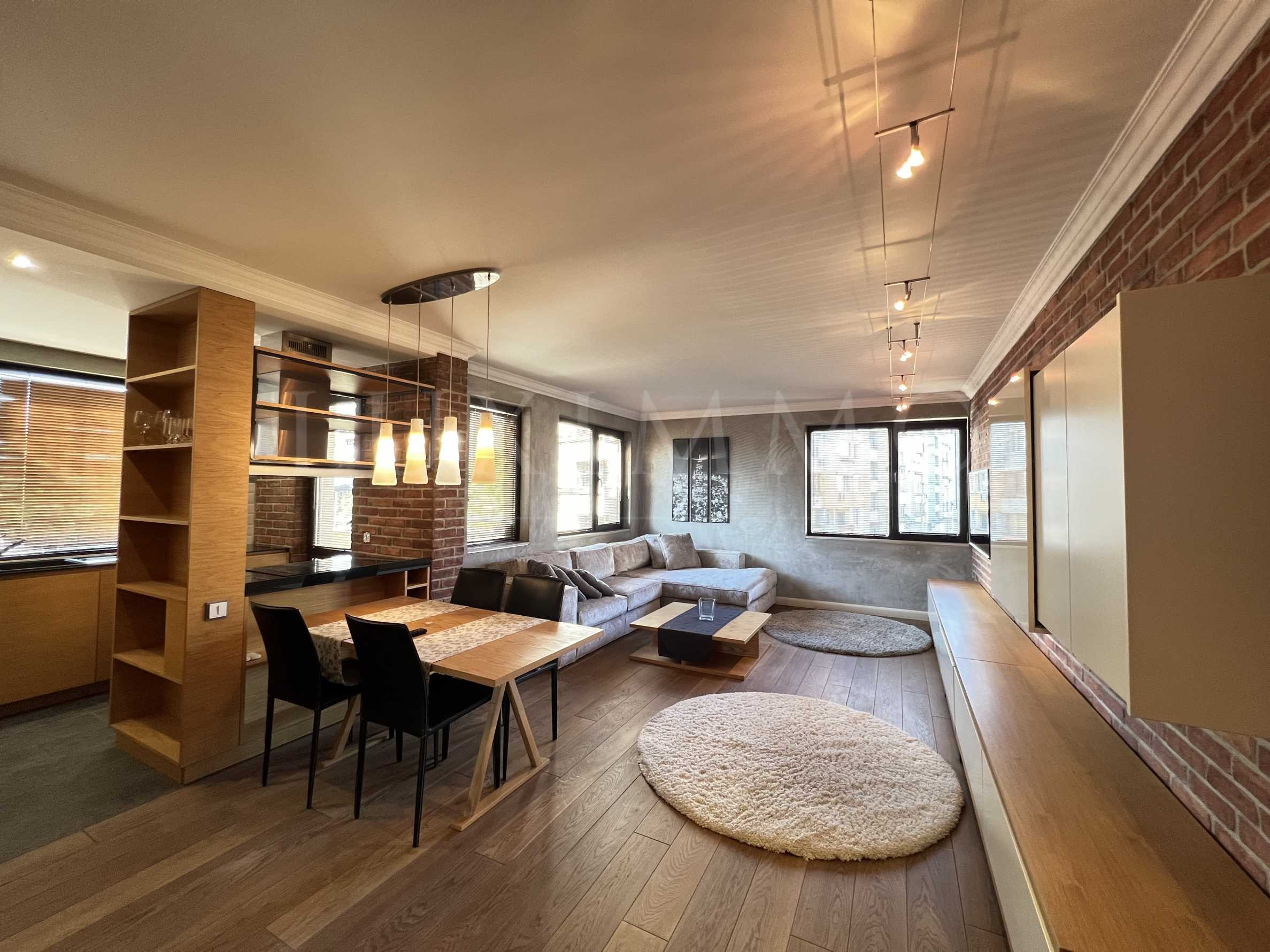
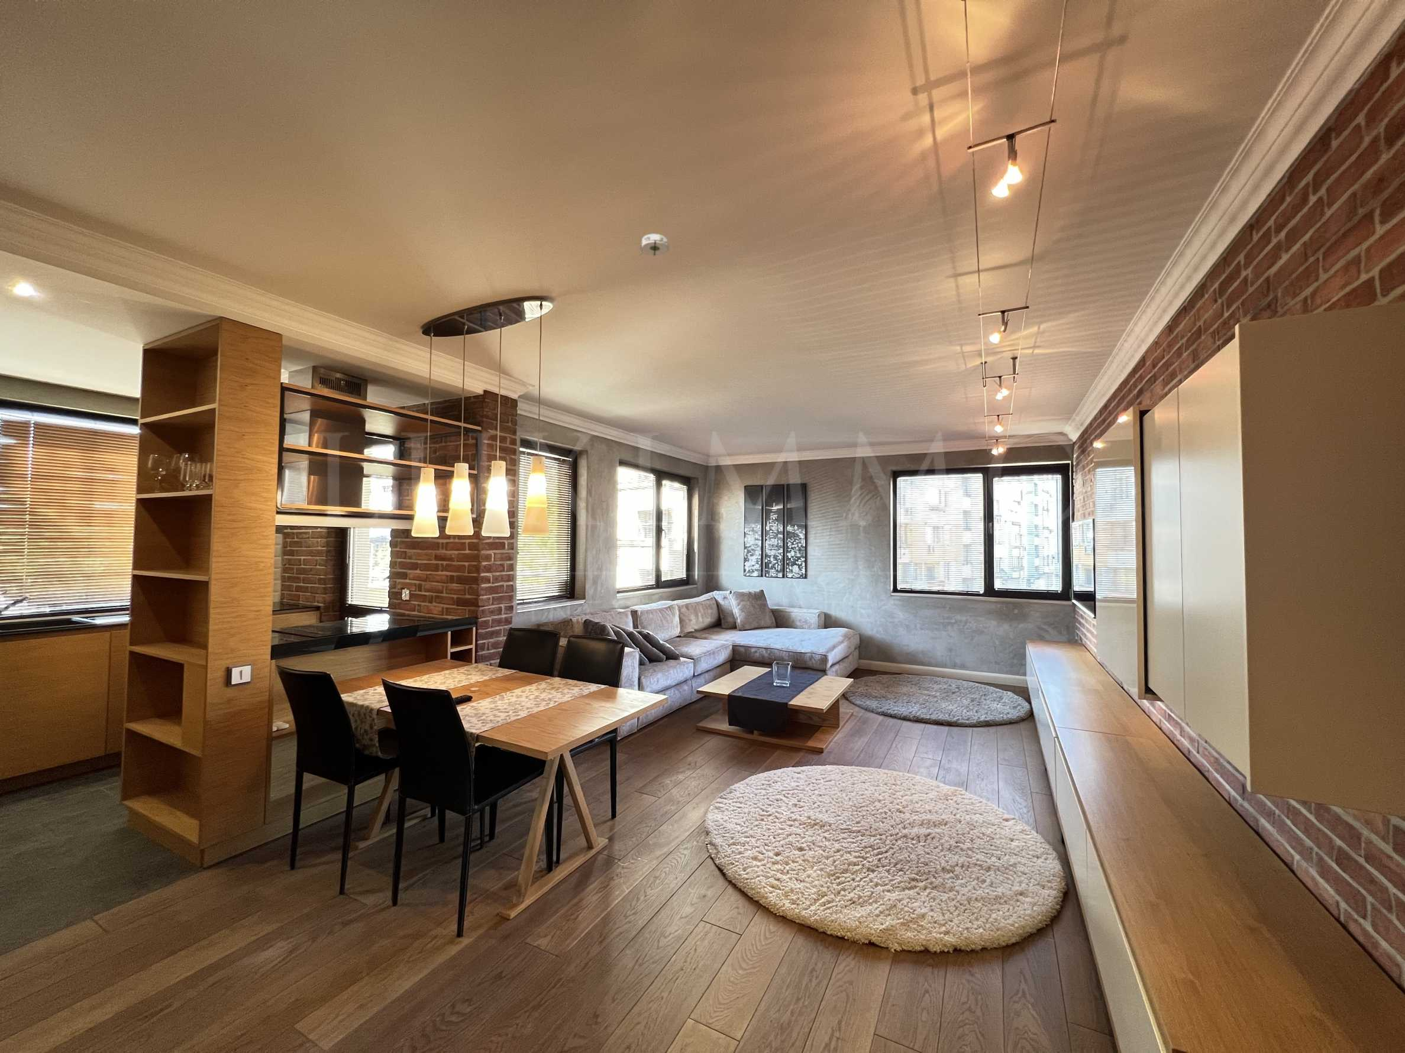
+ smoke detector (654, 244)
